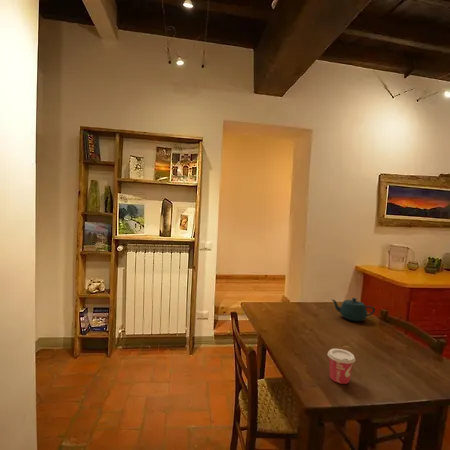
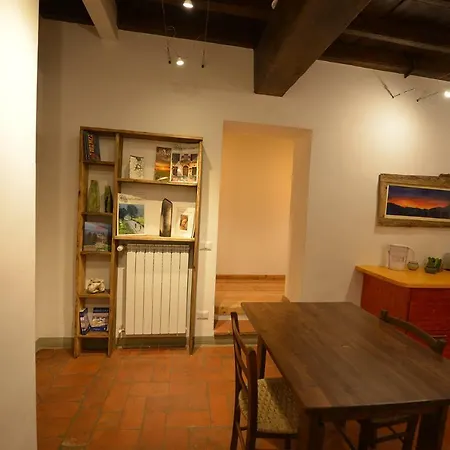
- teapot (352, 308)
- cup (340, 366)
